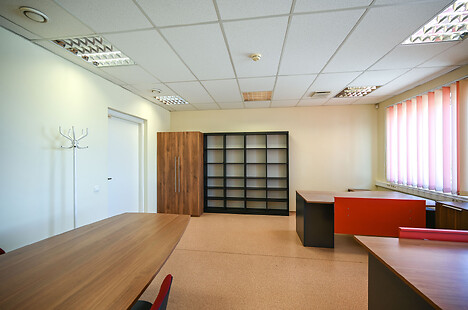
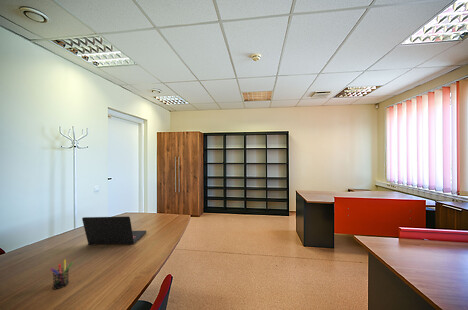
+ pen holder (62, 273)
+ laptop (117, 225)
